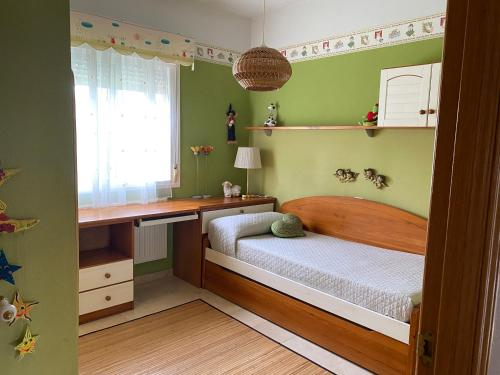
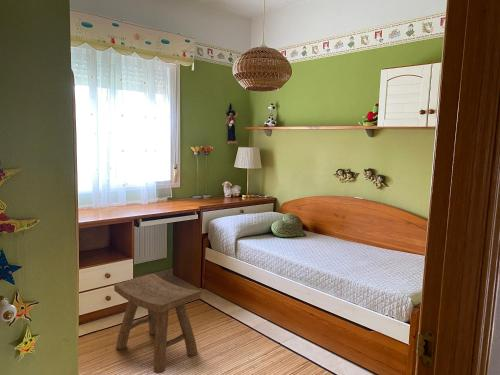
+ stool (156, 318)
